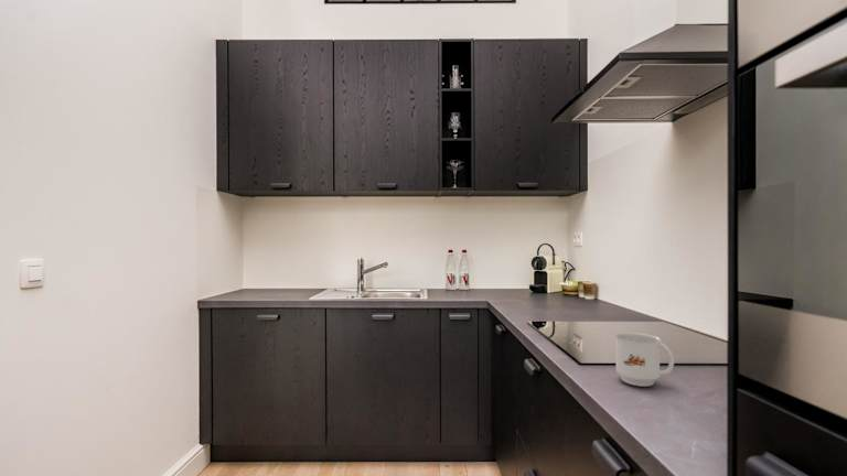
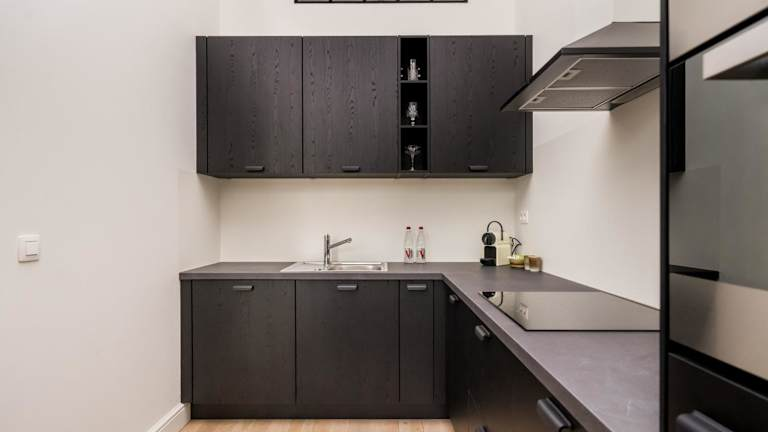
- mug (643, 360)
